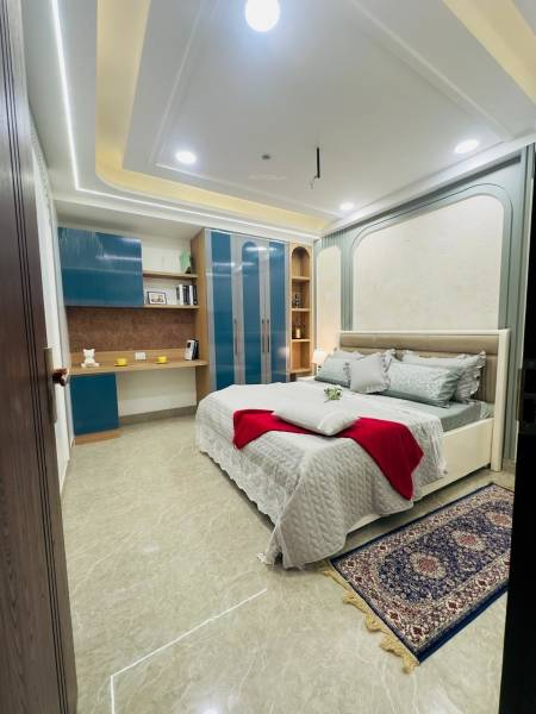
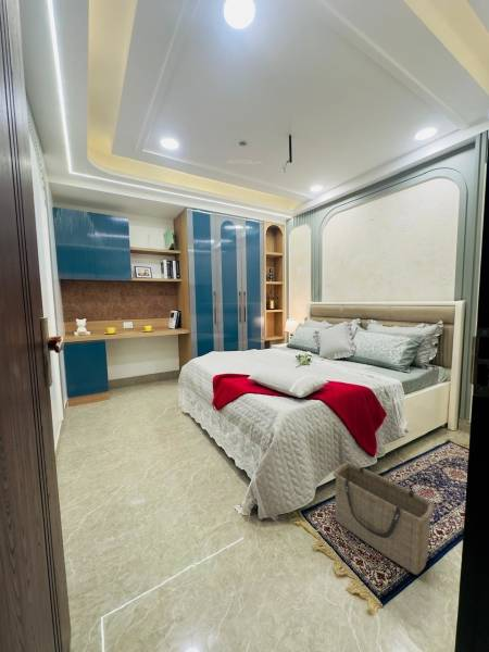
+ basket (378, 512)
